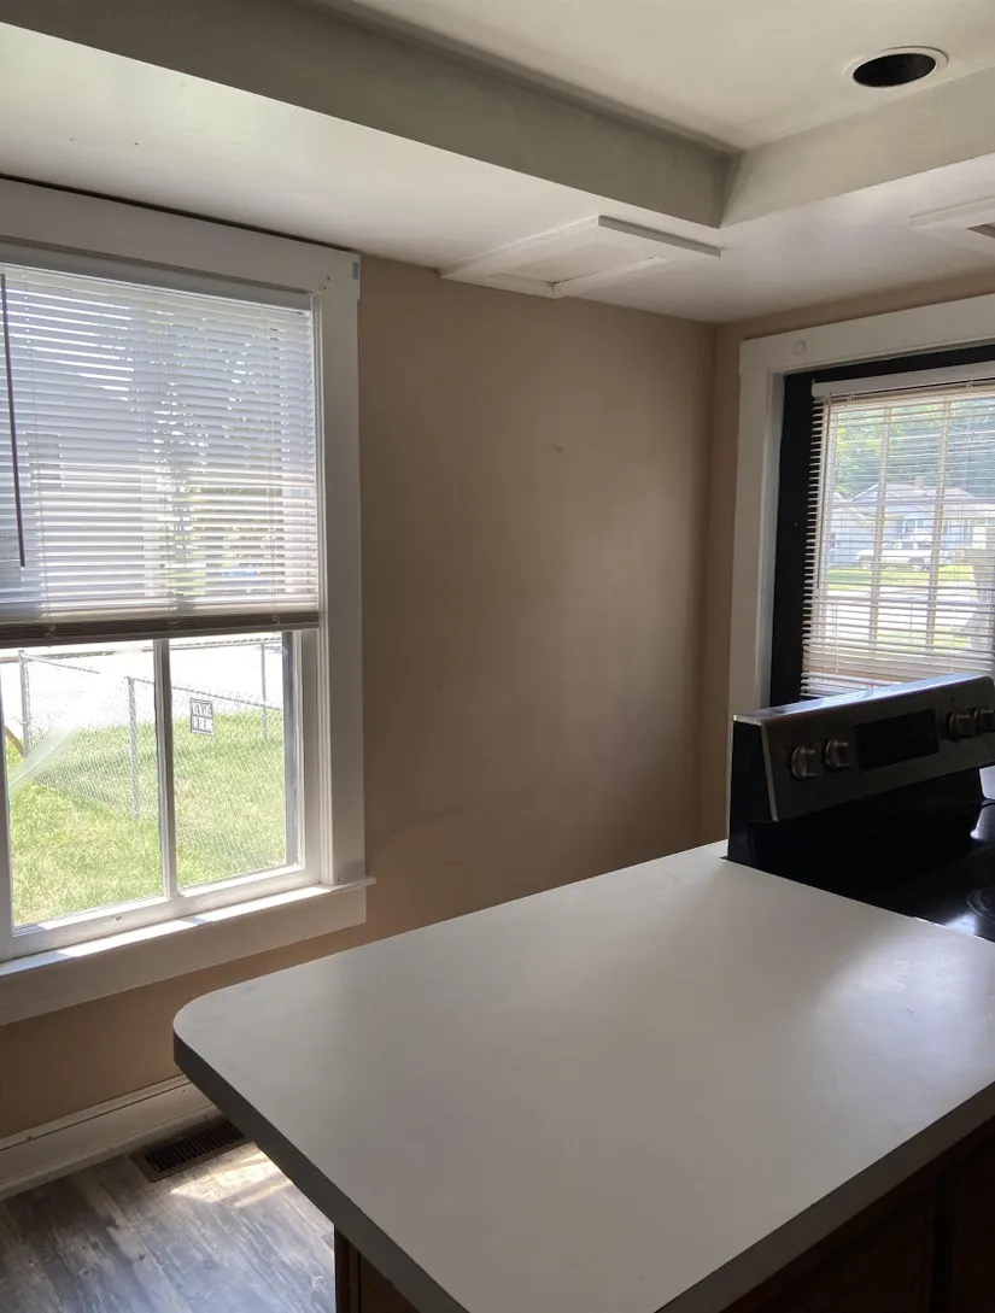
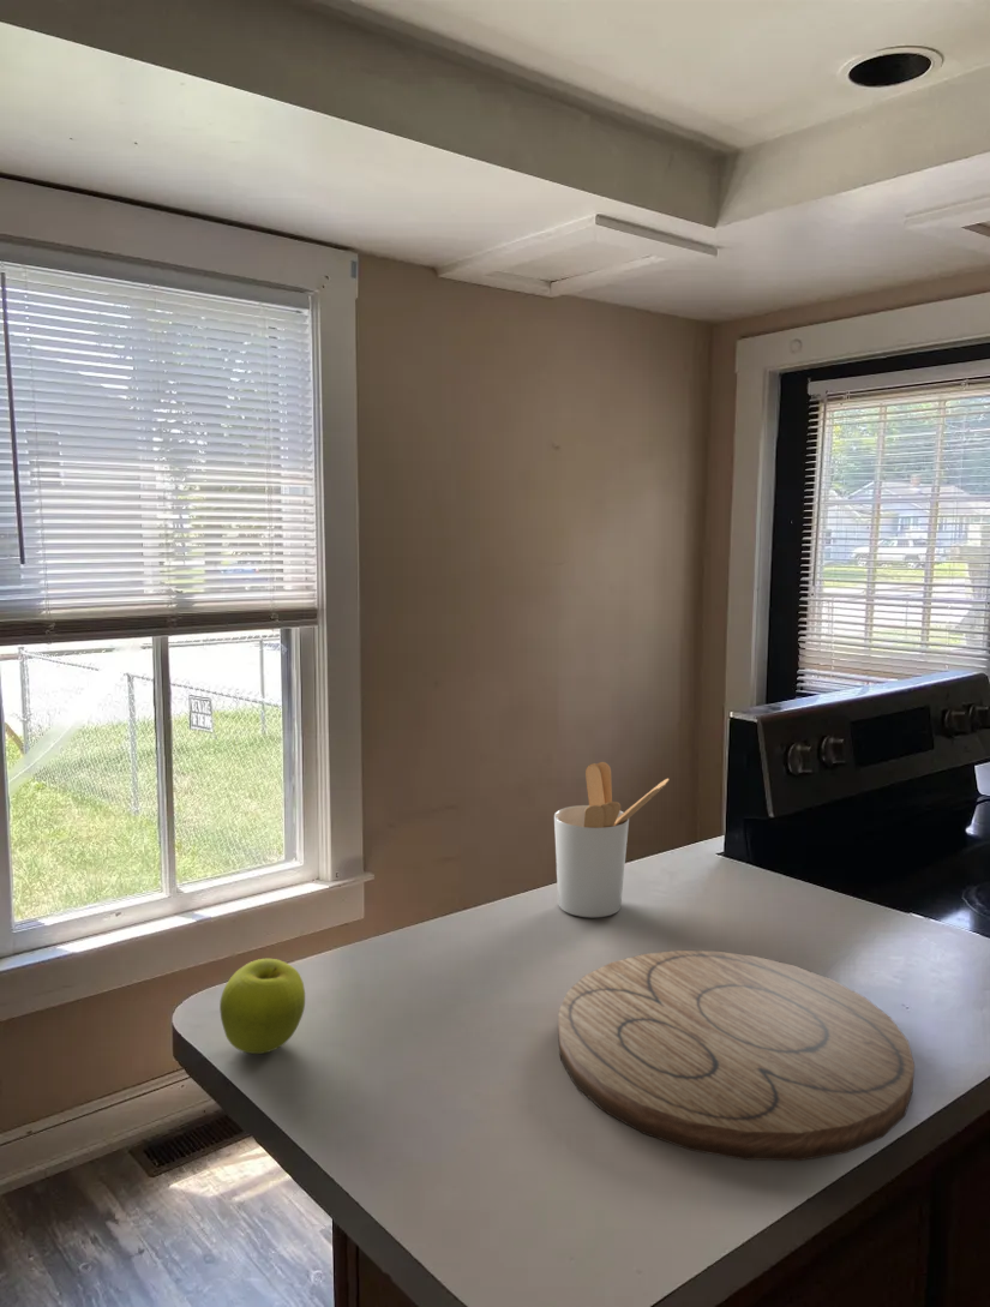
+ utensil holder (611, 840)
+ cutting board (727, 1037)
+ fruit (263, 1006)
